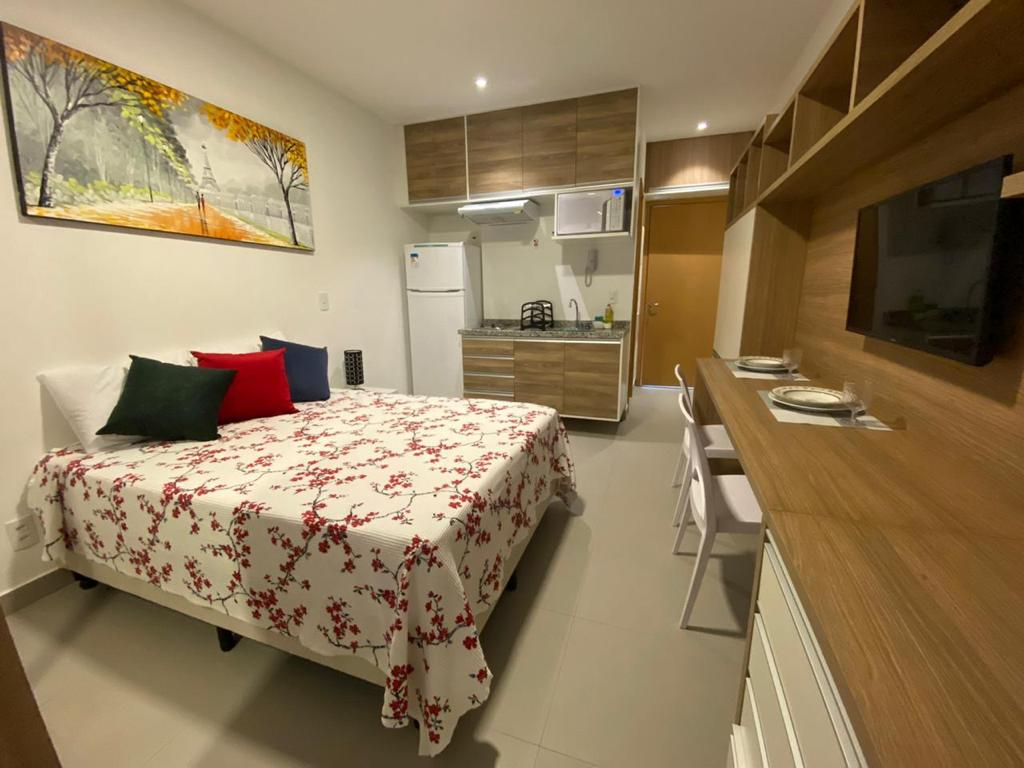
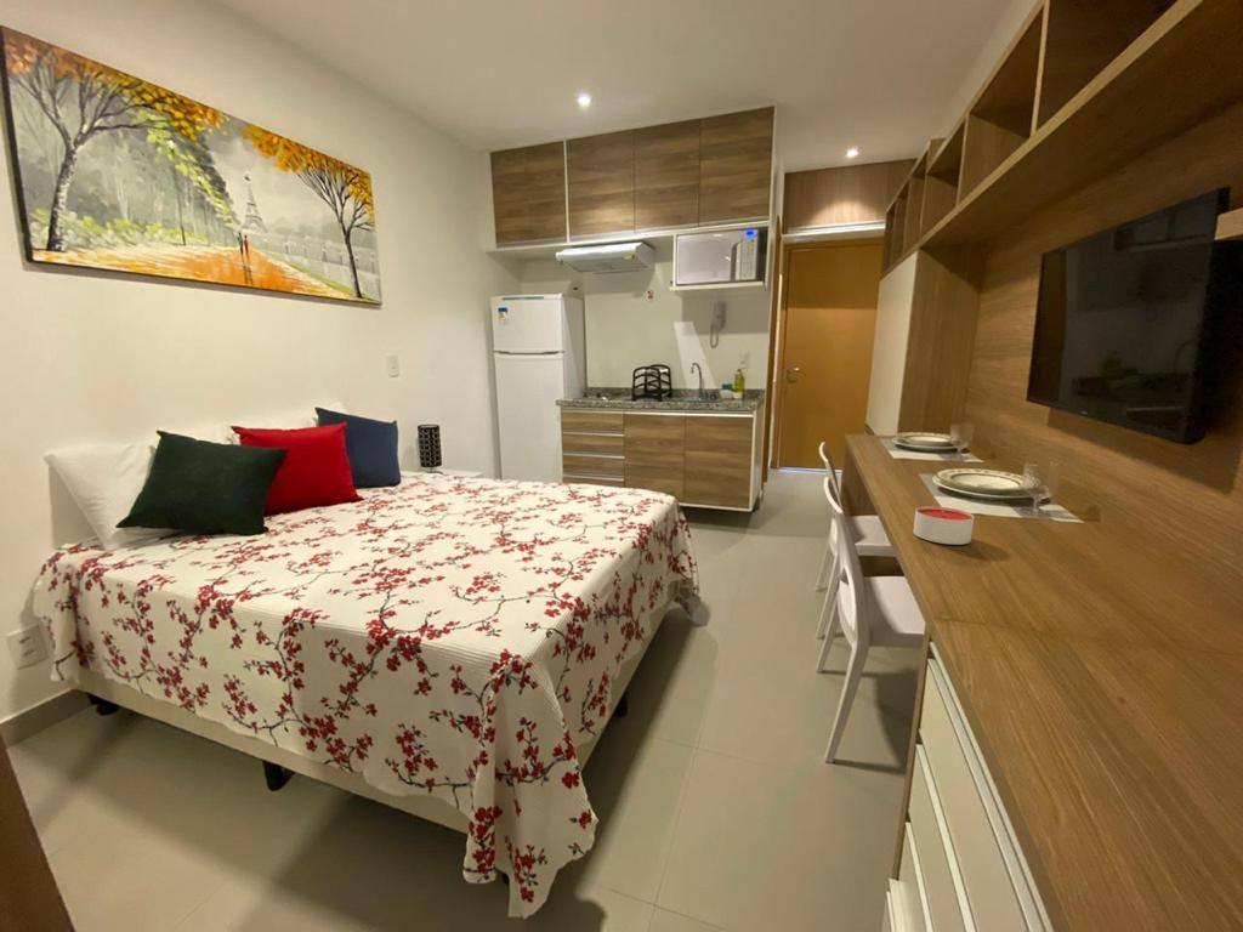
+ candle (942, 523)
